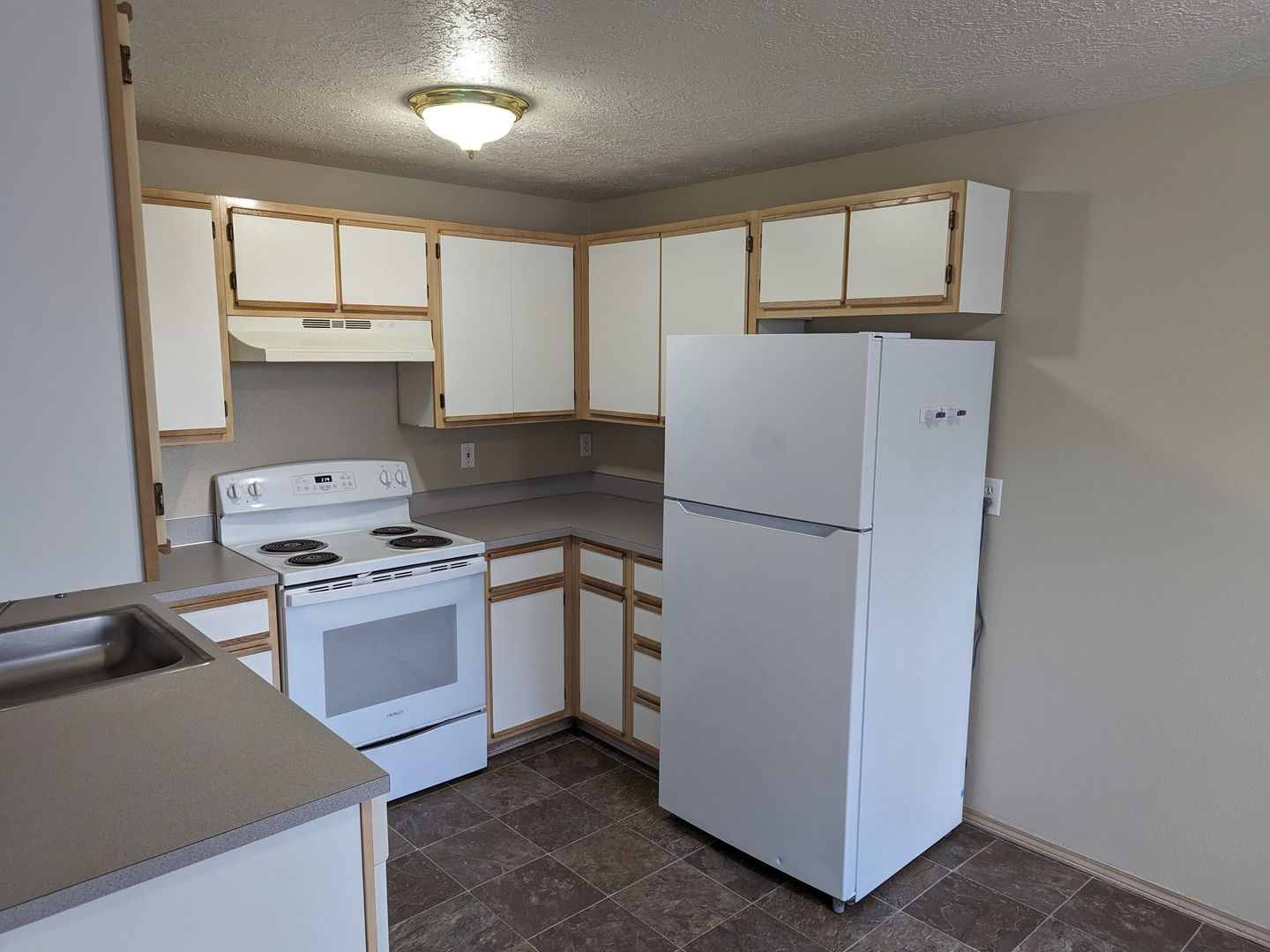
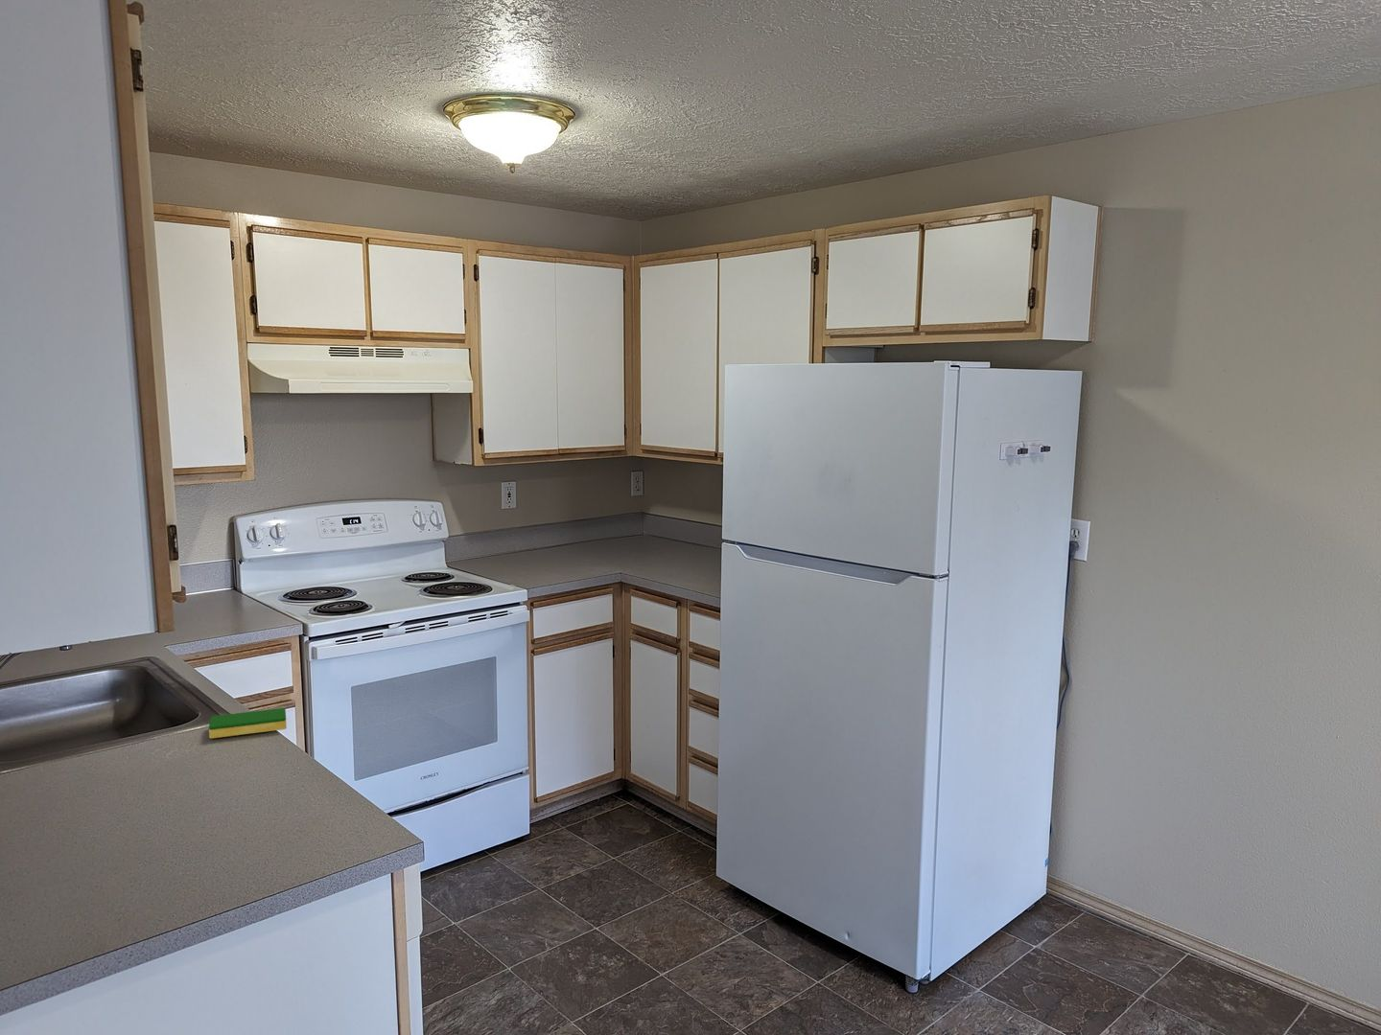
+ dish sponge (248, 723)
